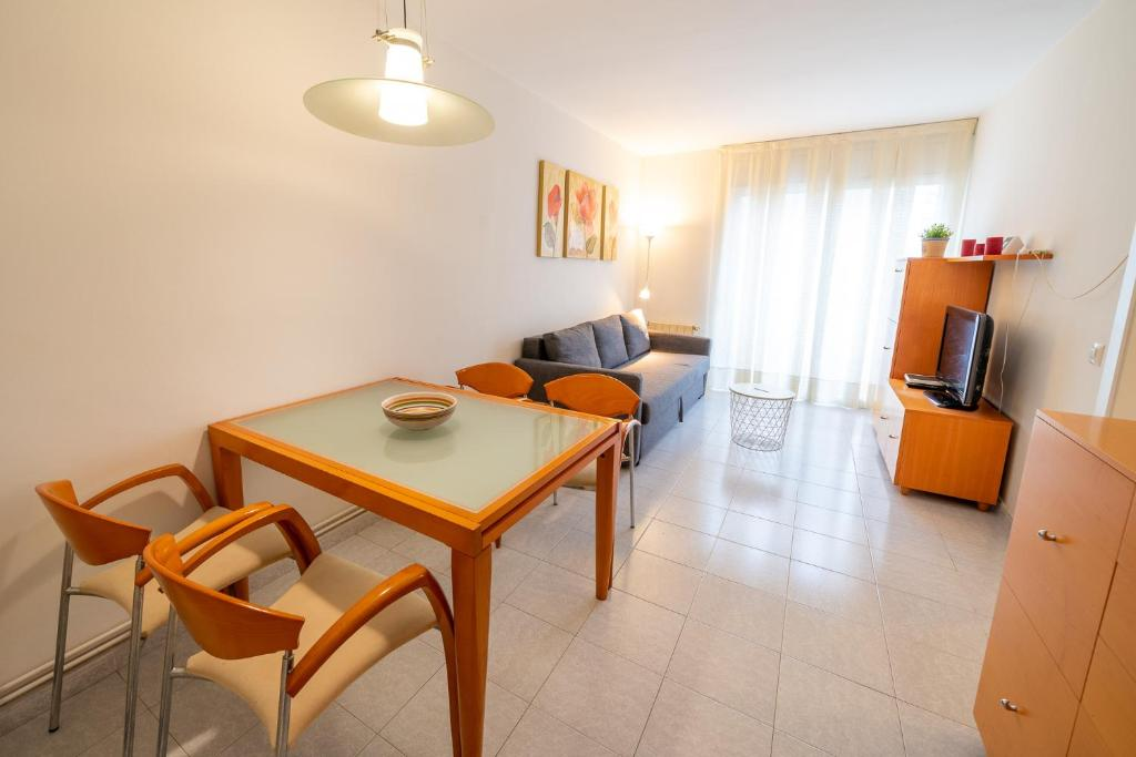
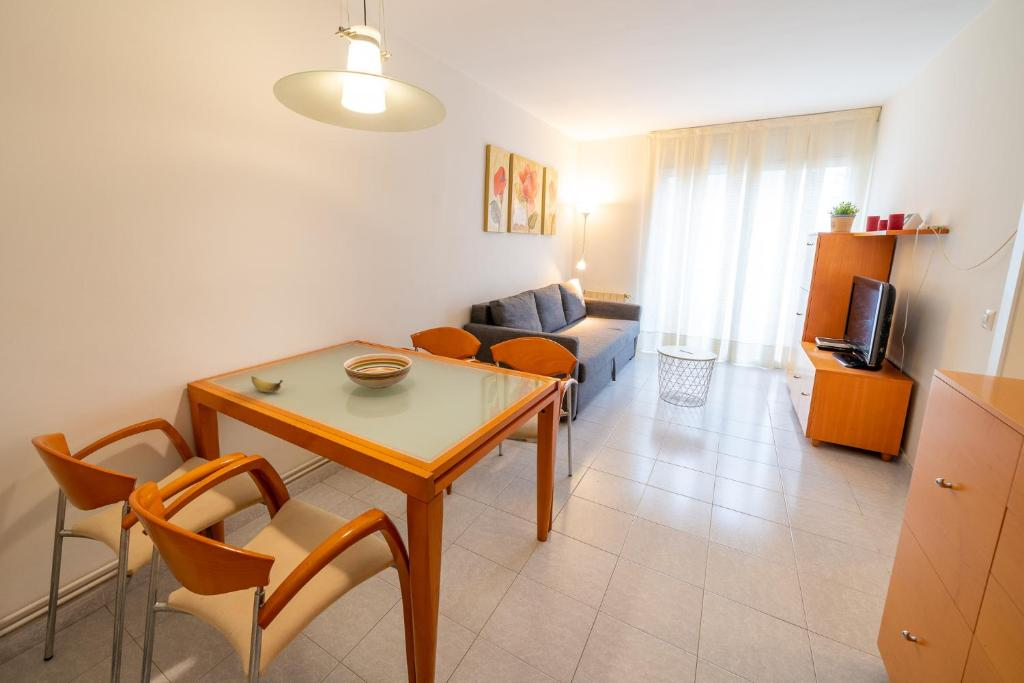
+ banana (266, 384)
